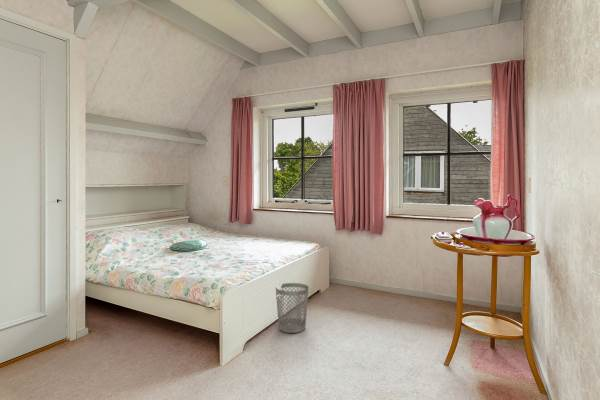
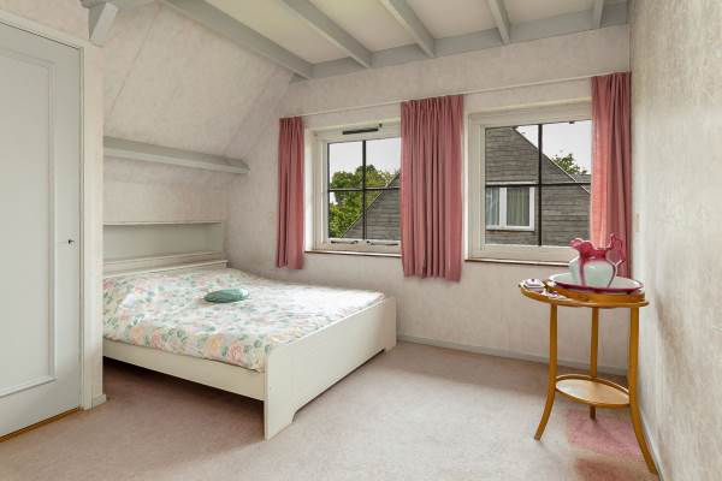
- wastebasket (292, 307)
